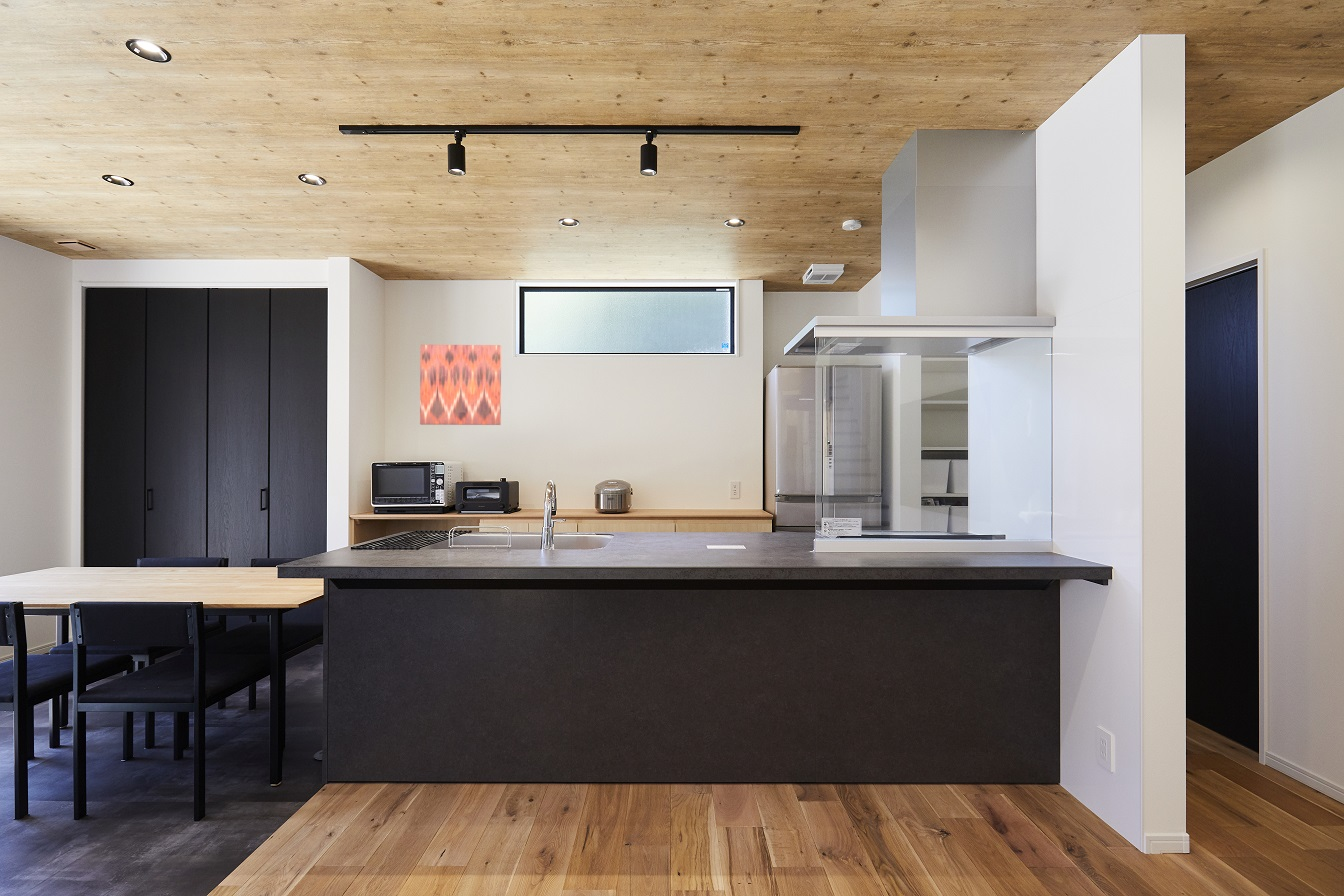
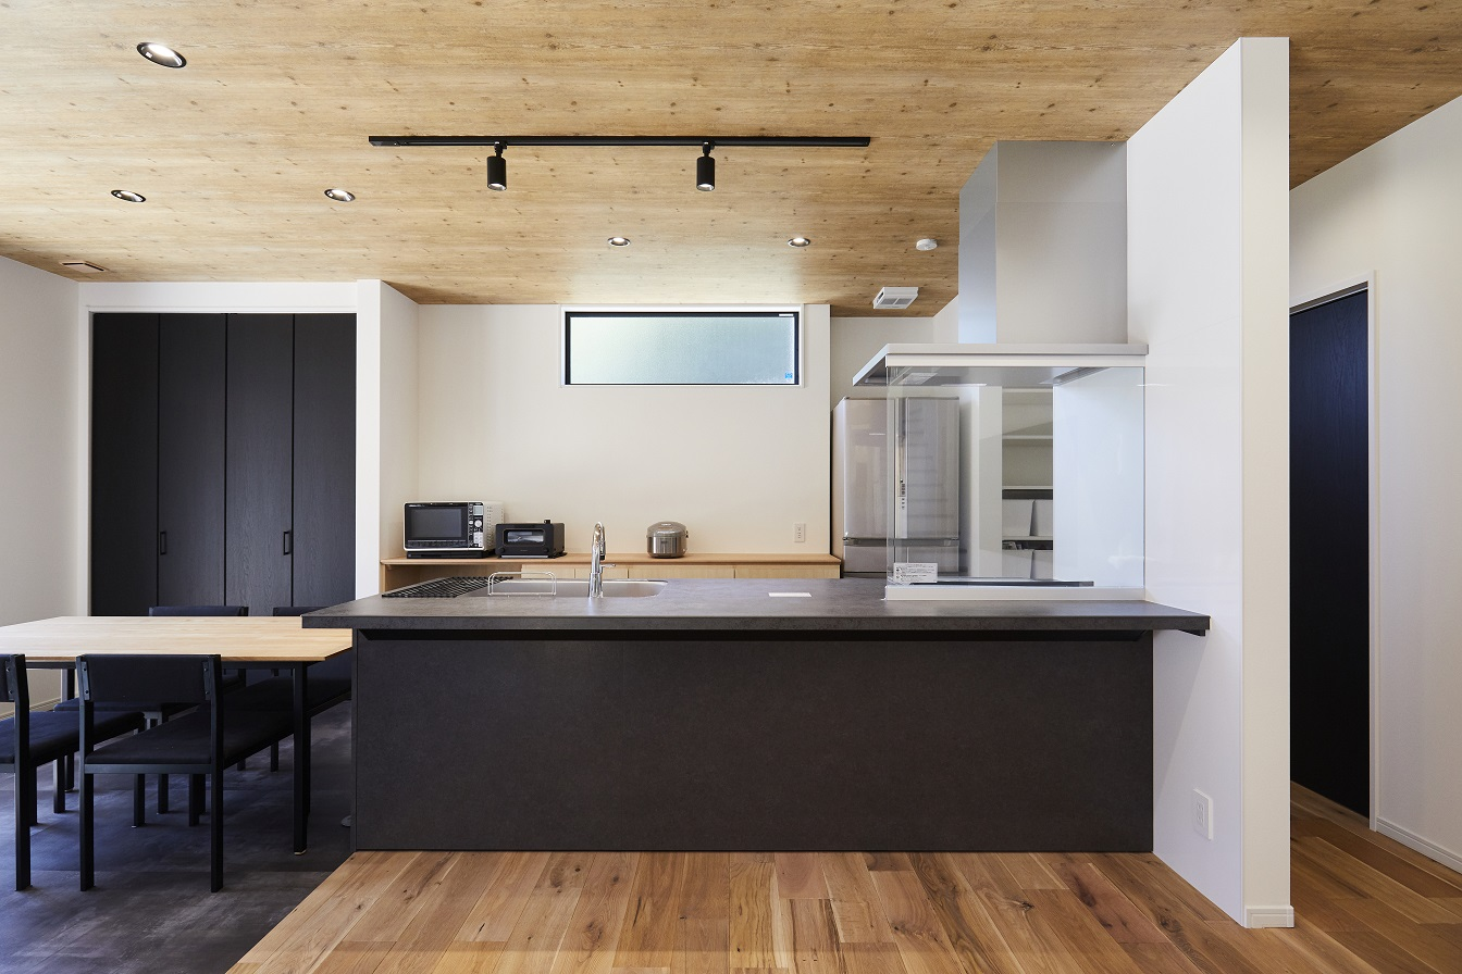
- wall art (460, 384)
